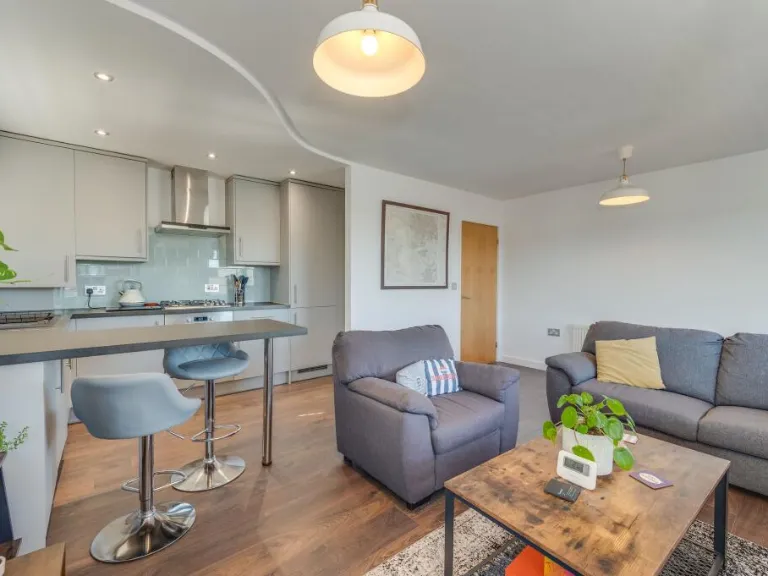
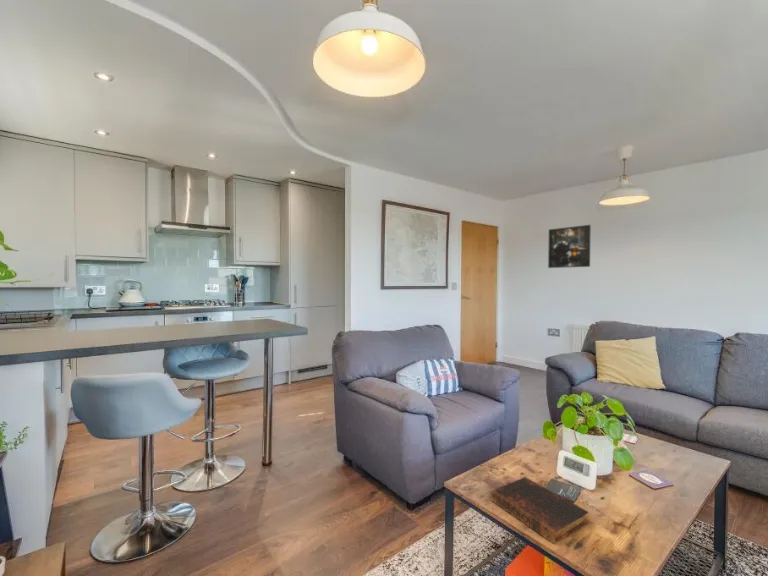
+ book (537, 506)
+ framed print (568, 247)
